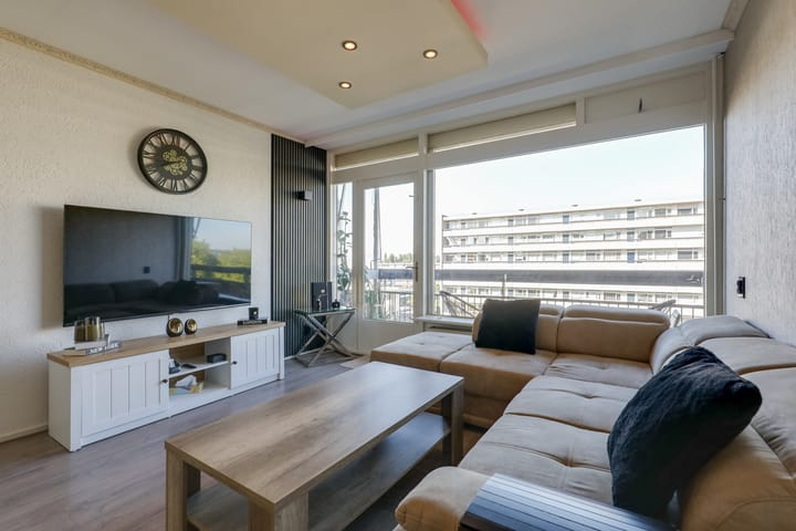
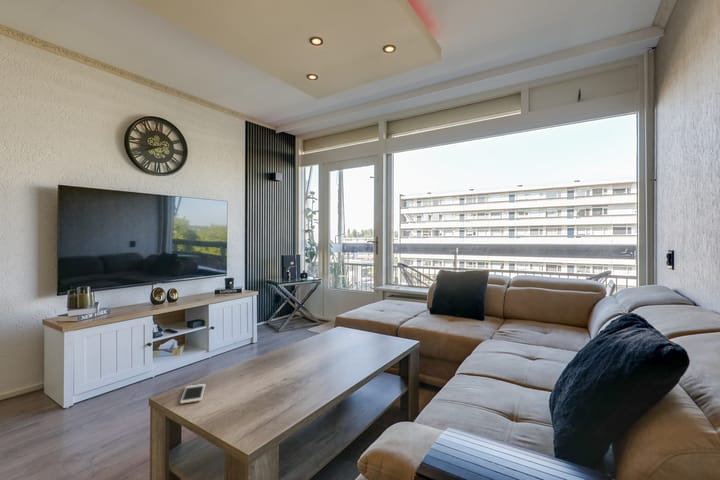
+ cell phone (193, 393)
